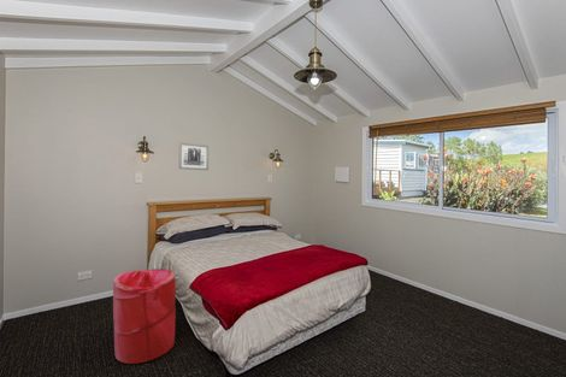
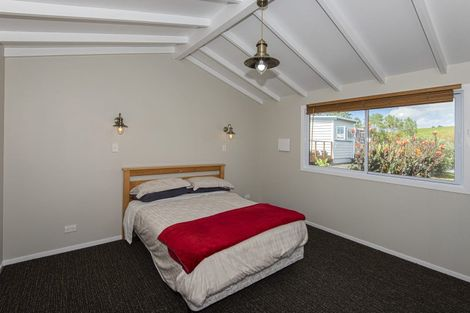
- laundry hamper (145, 311)
- wall art (194, 157)
